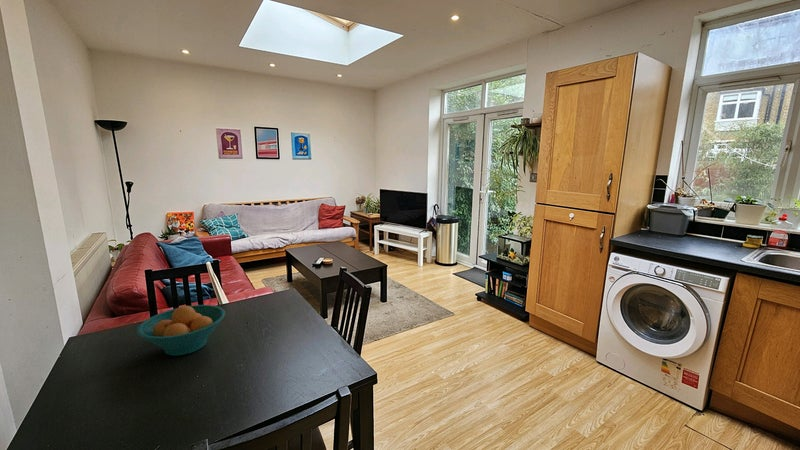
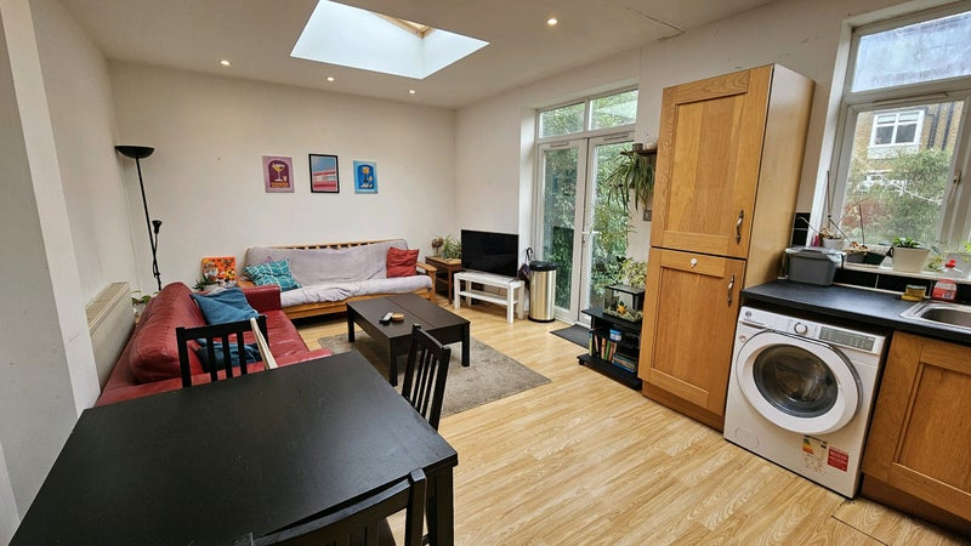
- fruit bowl (184, 327)
